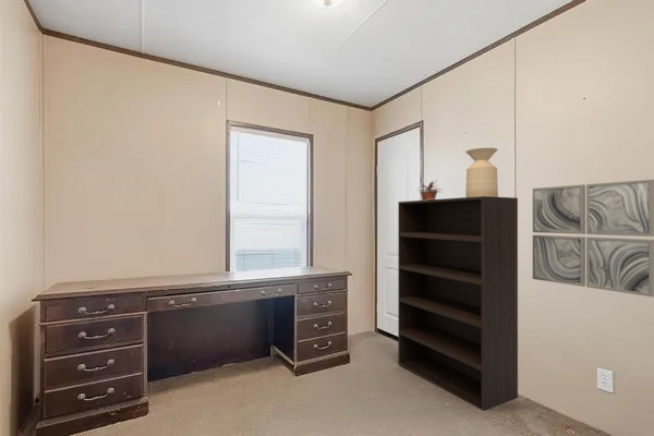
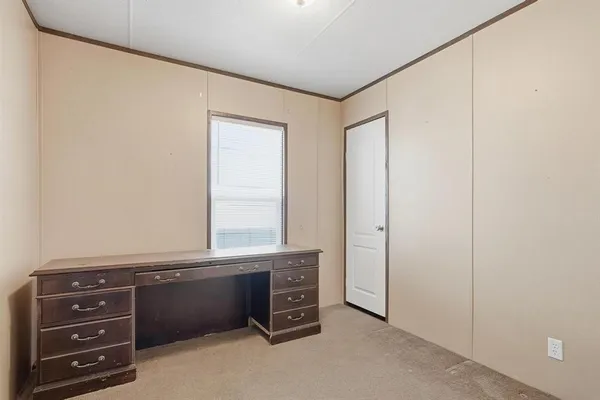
- bookshelf (451, 289)
- side table (481, 174)
- wall art (584, 237)
- potted plant (428, 189)
